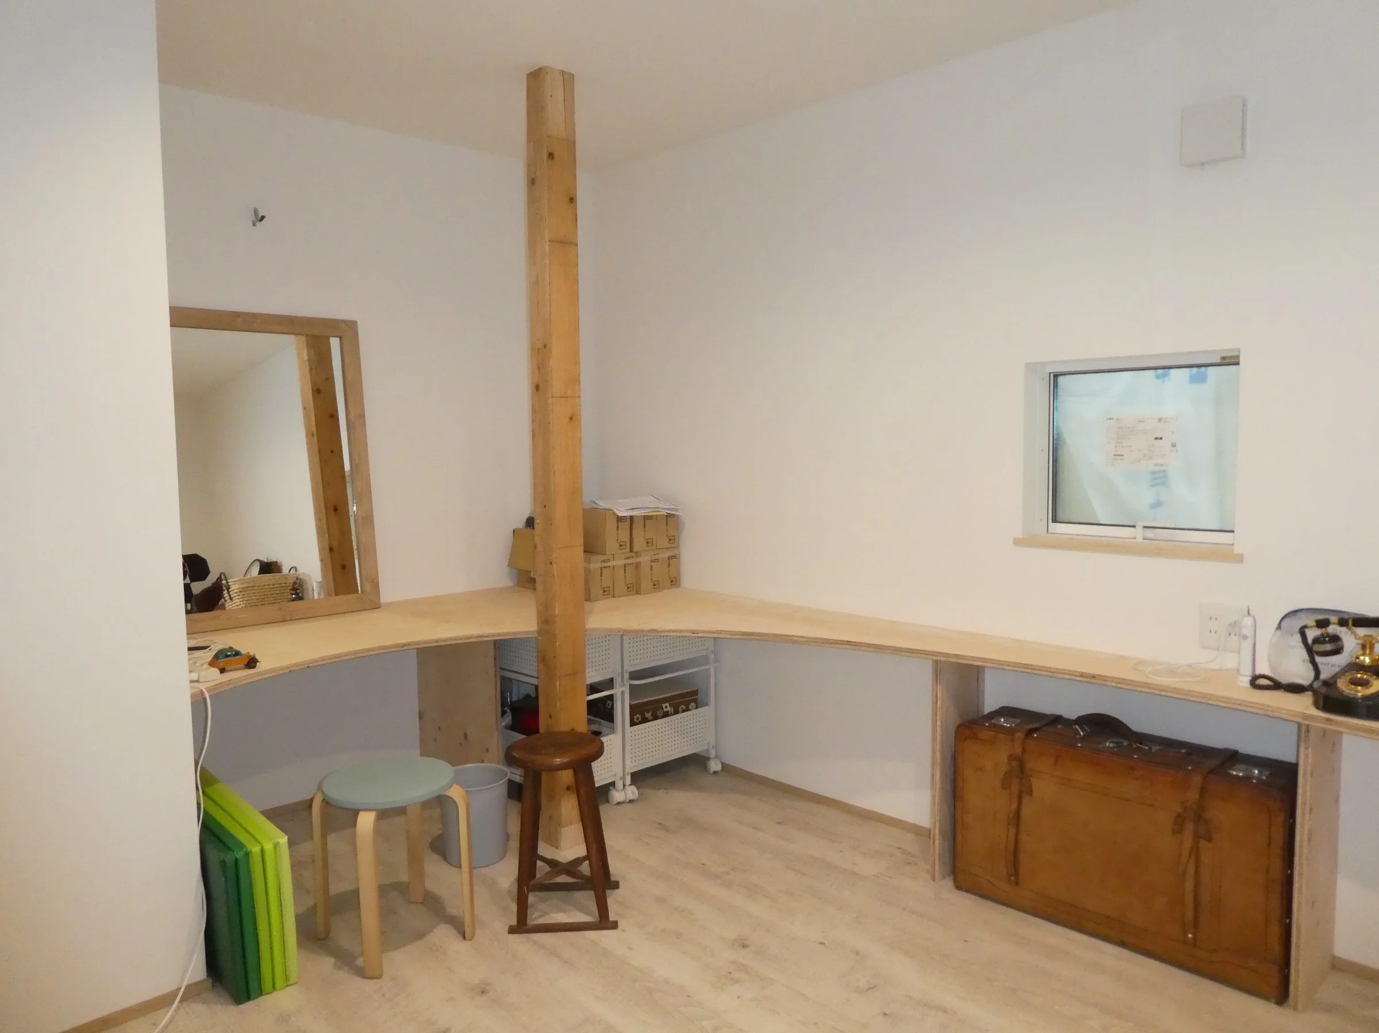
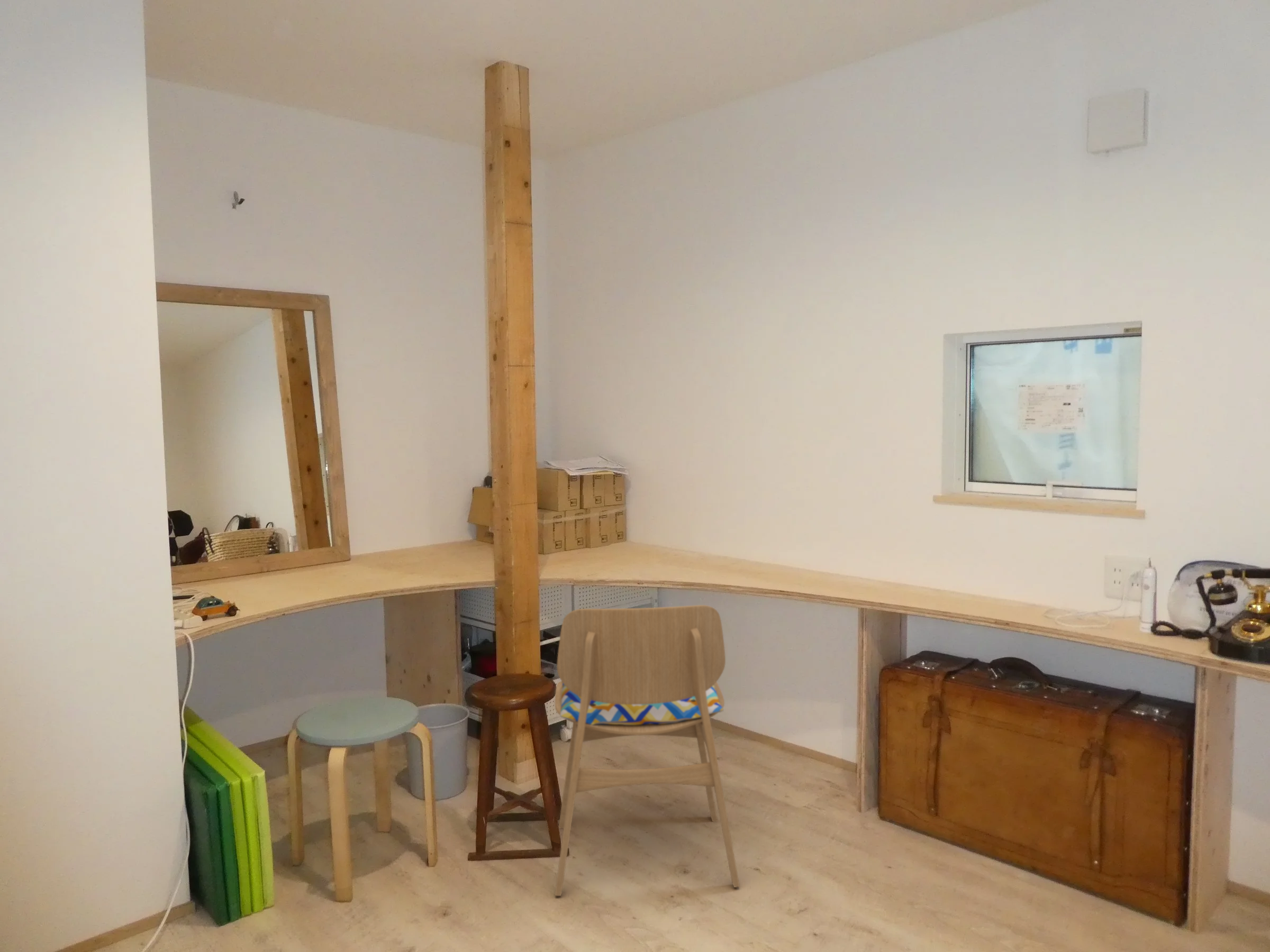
+ dining chair (640, 724)
